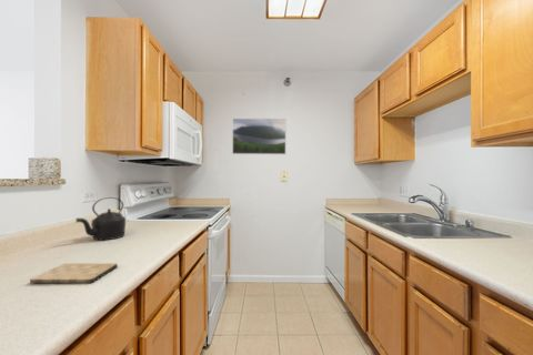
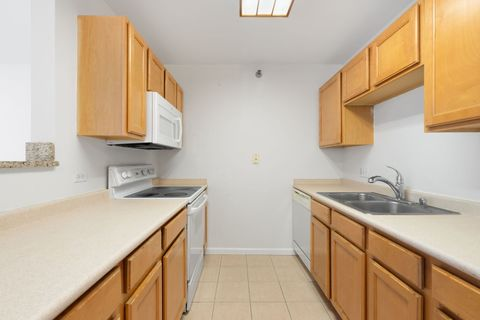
- cutting board (77, 272)
- kettle (101, 217)
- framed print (259, 136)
